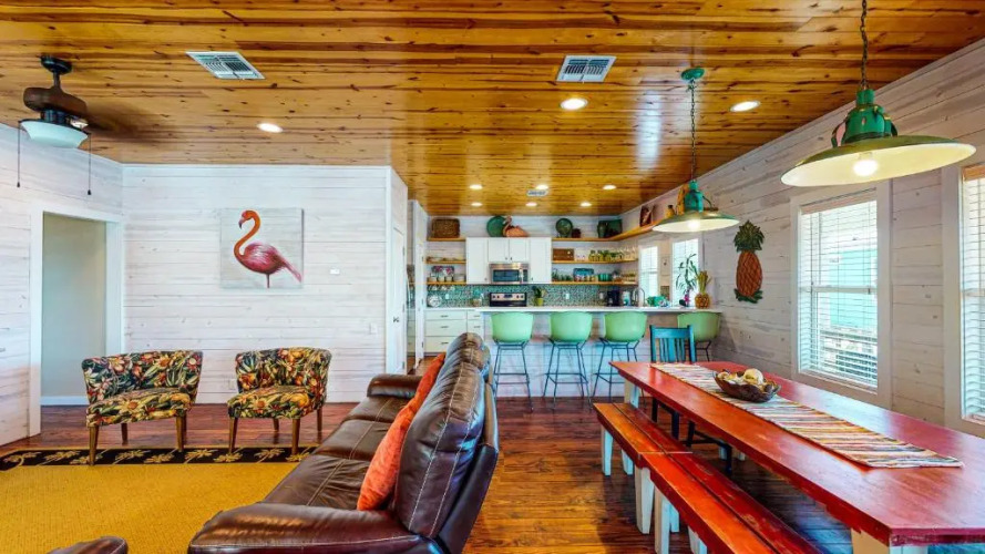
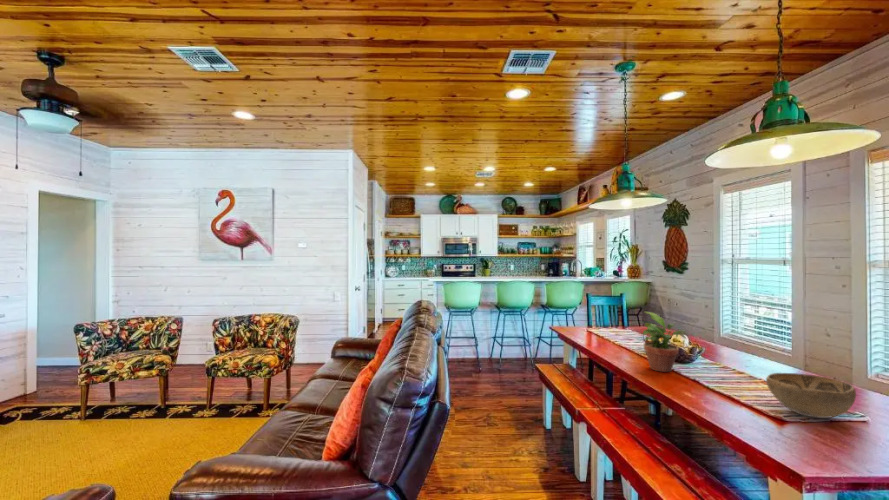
+ potted plant (666, 342)
+ decorative bowl (808, 396)
